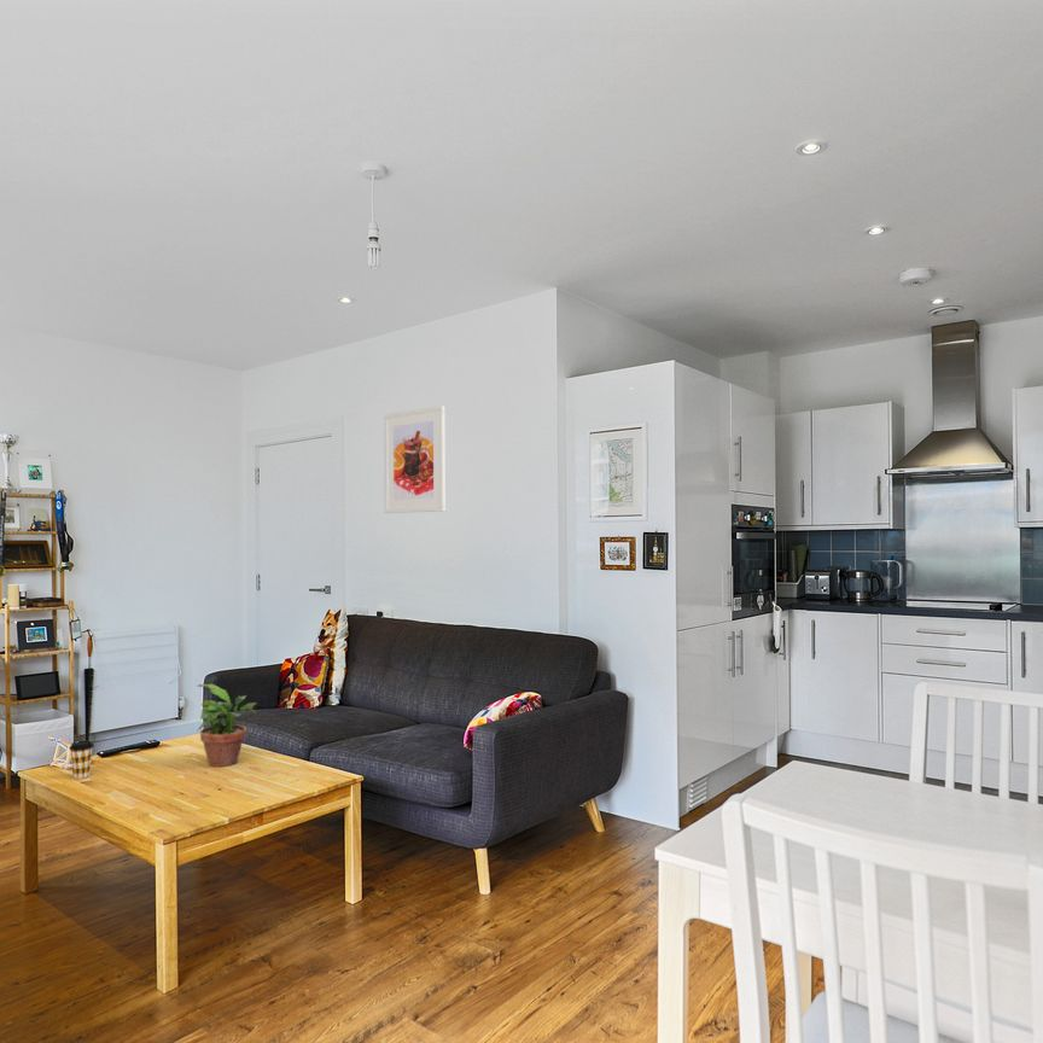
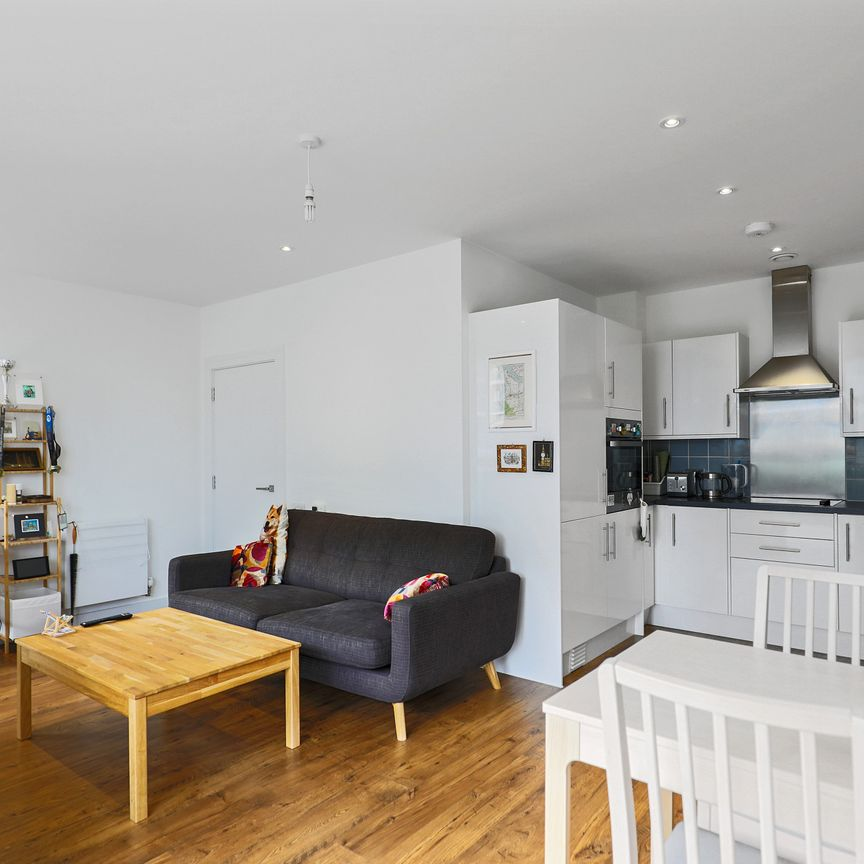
- potted plant (231, 723)
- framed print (413, 461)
- coffee cup (81, 759)
